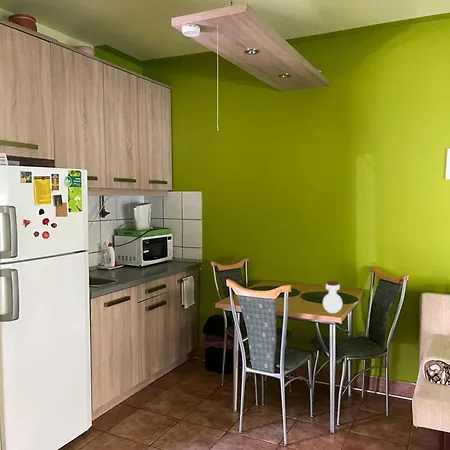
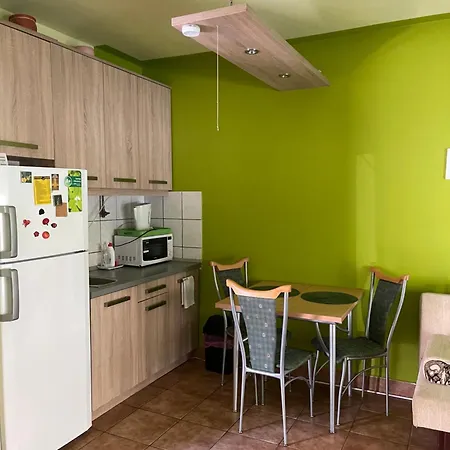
- jar (332, 296)
